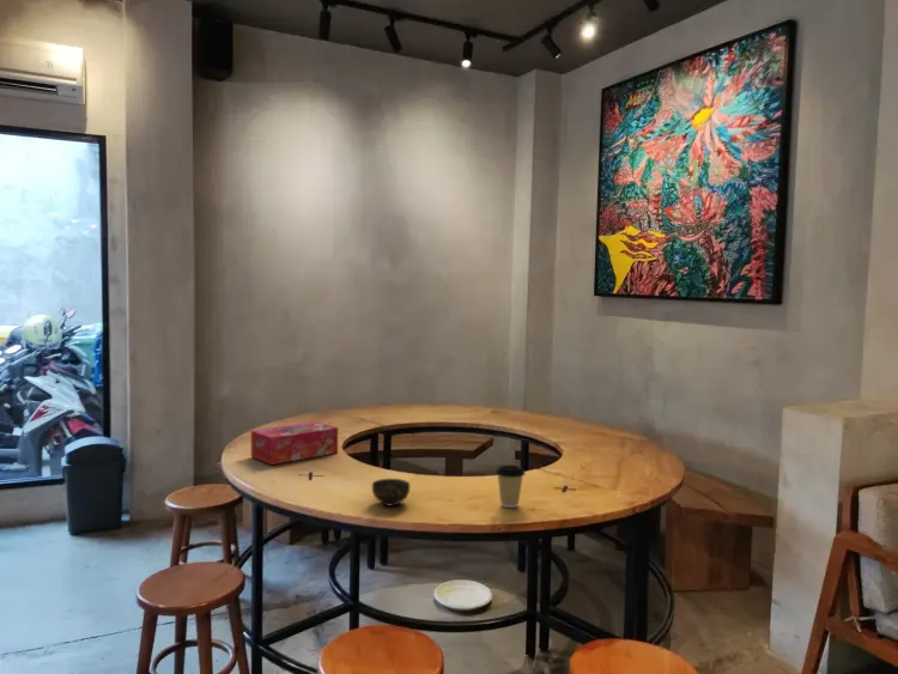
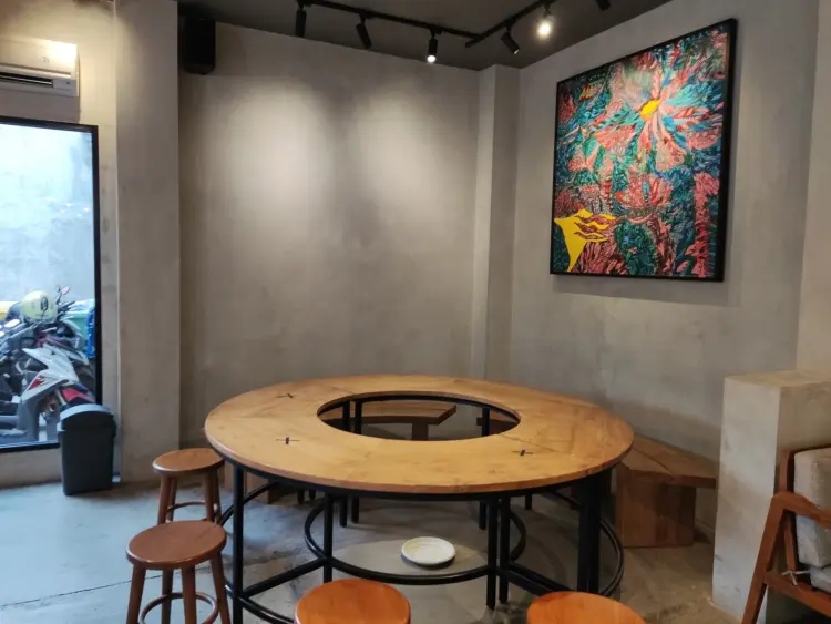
- tissue box (295, 442)
- cup (392, 494)
- coffee cup (509, 485)
